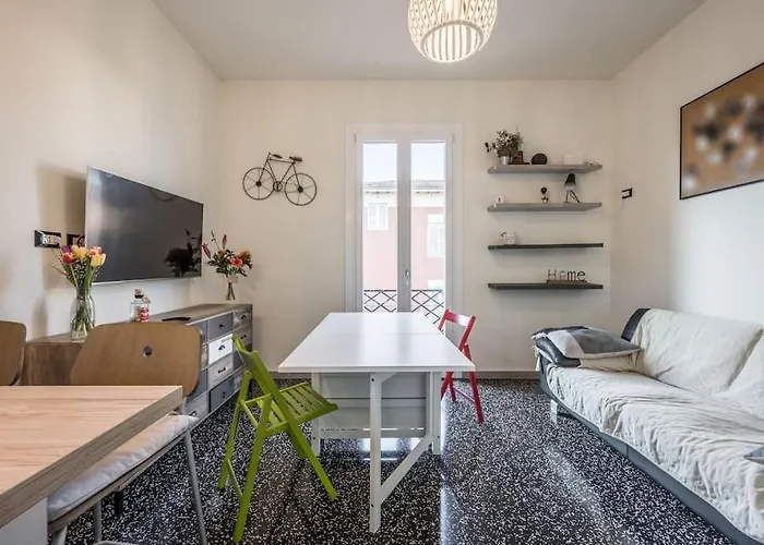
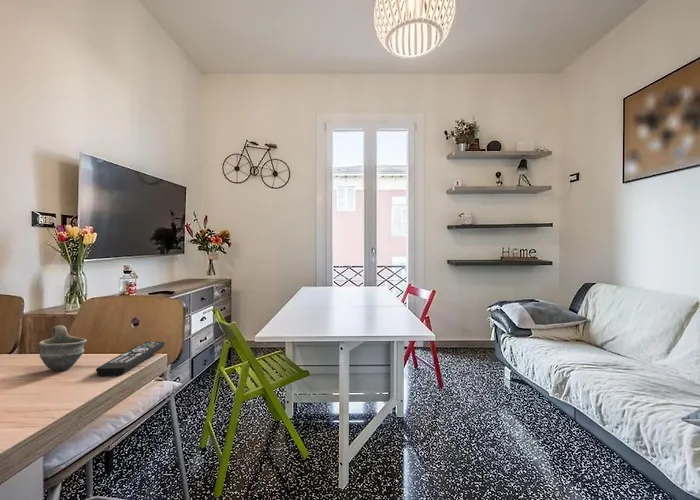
+ remote control (134, 356)
+ cup (64, 347)
